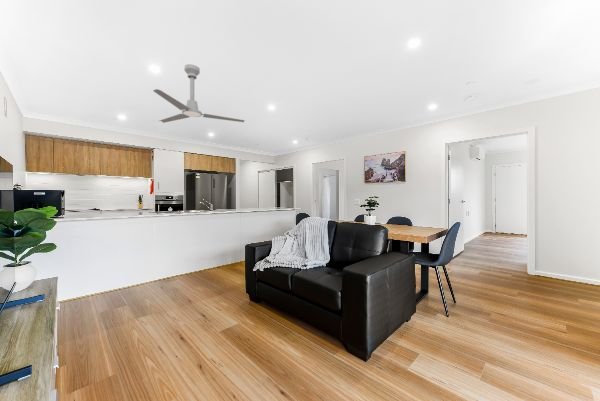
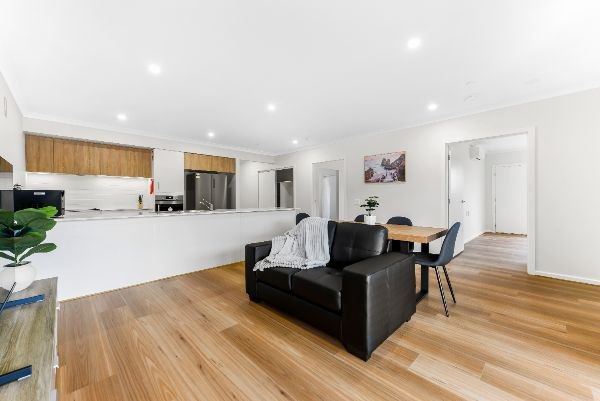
- ceiling fan (193, 92)
